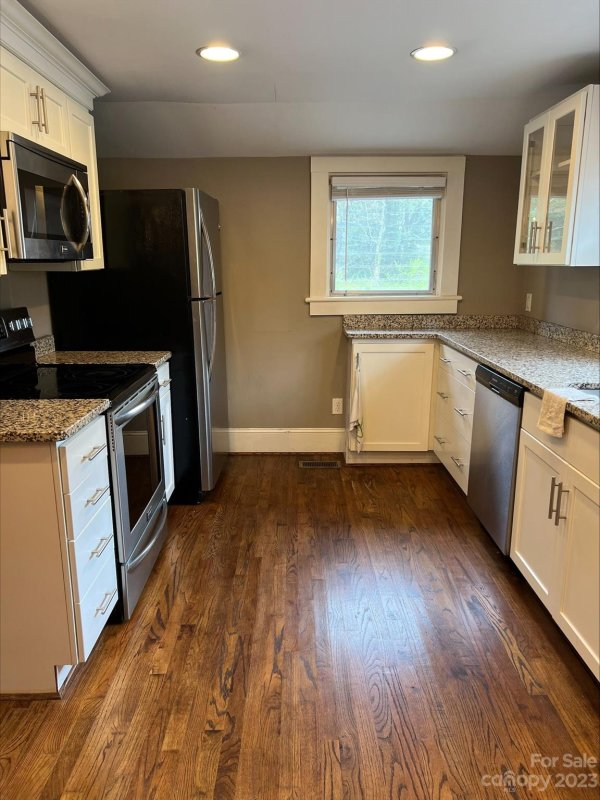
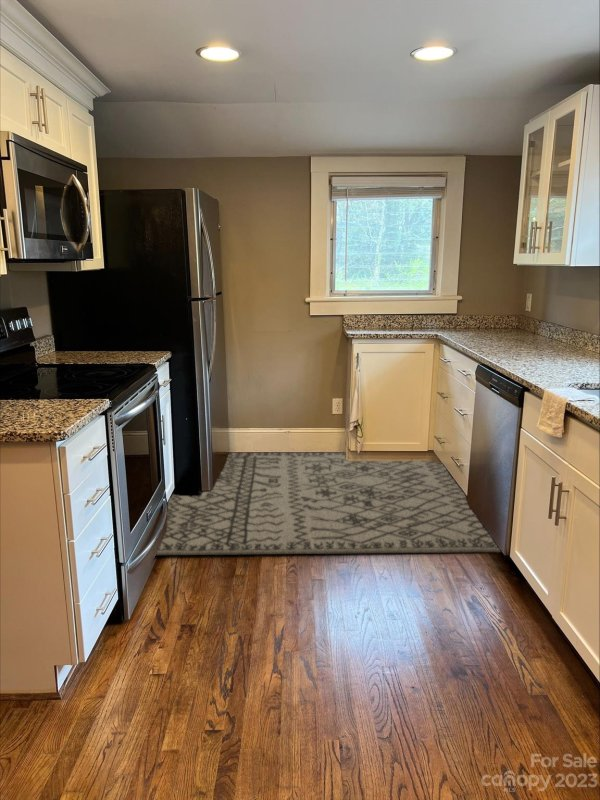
+ rug (277, 492)
